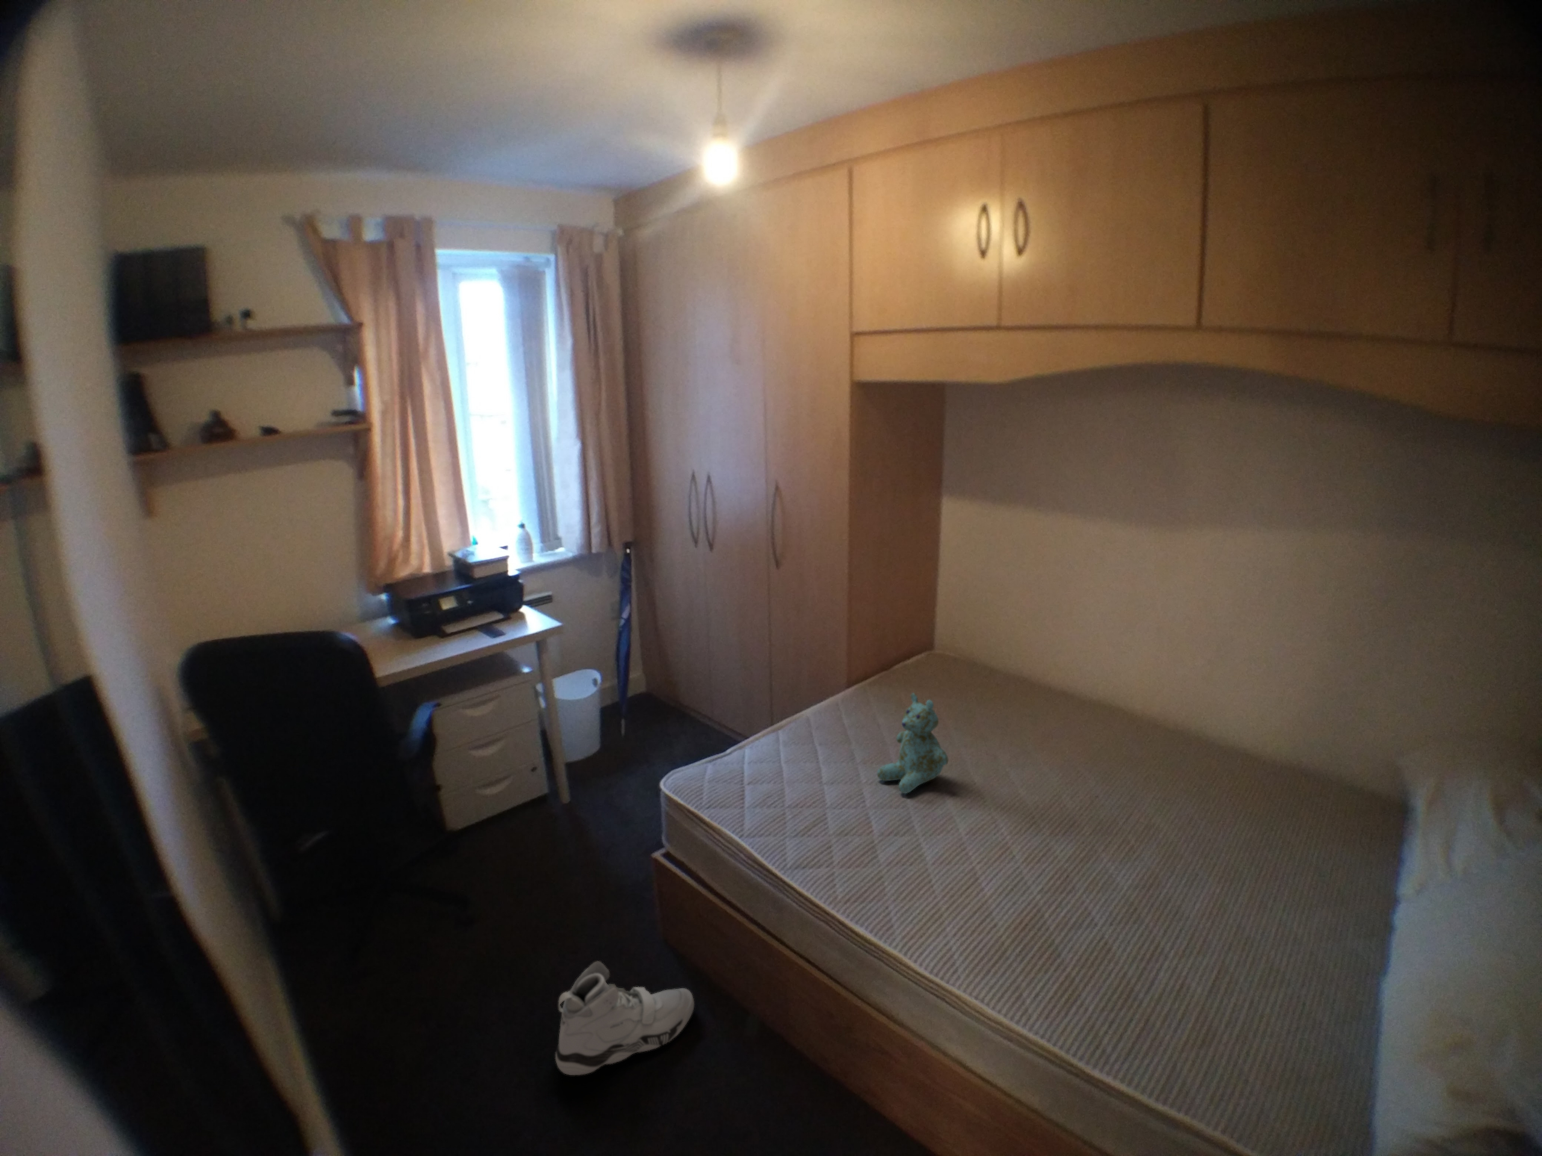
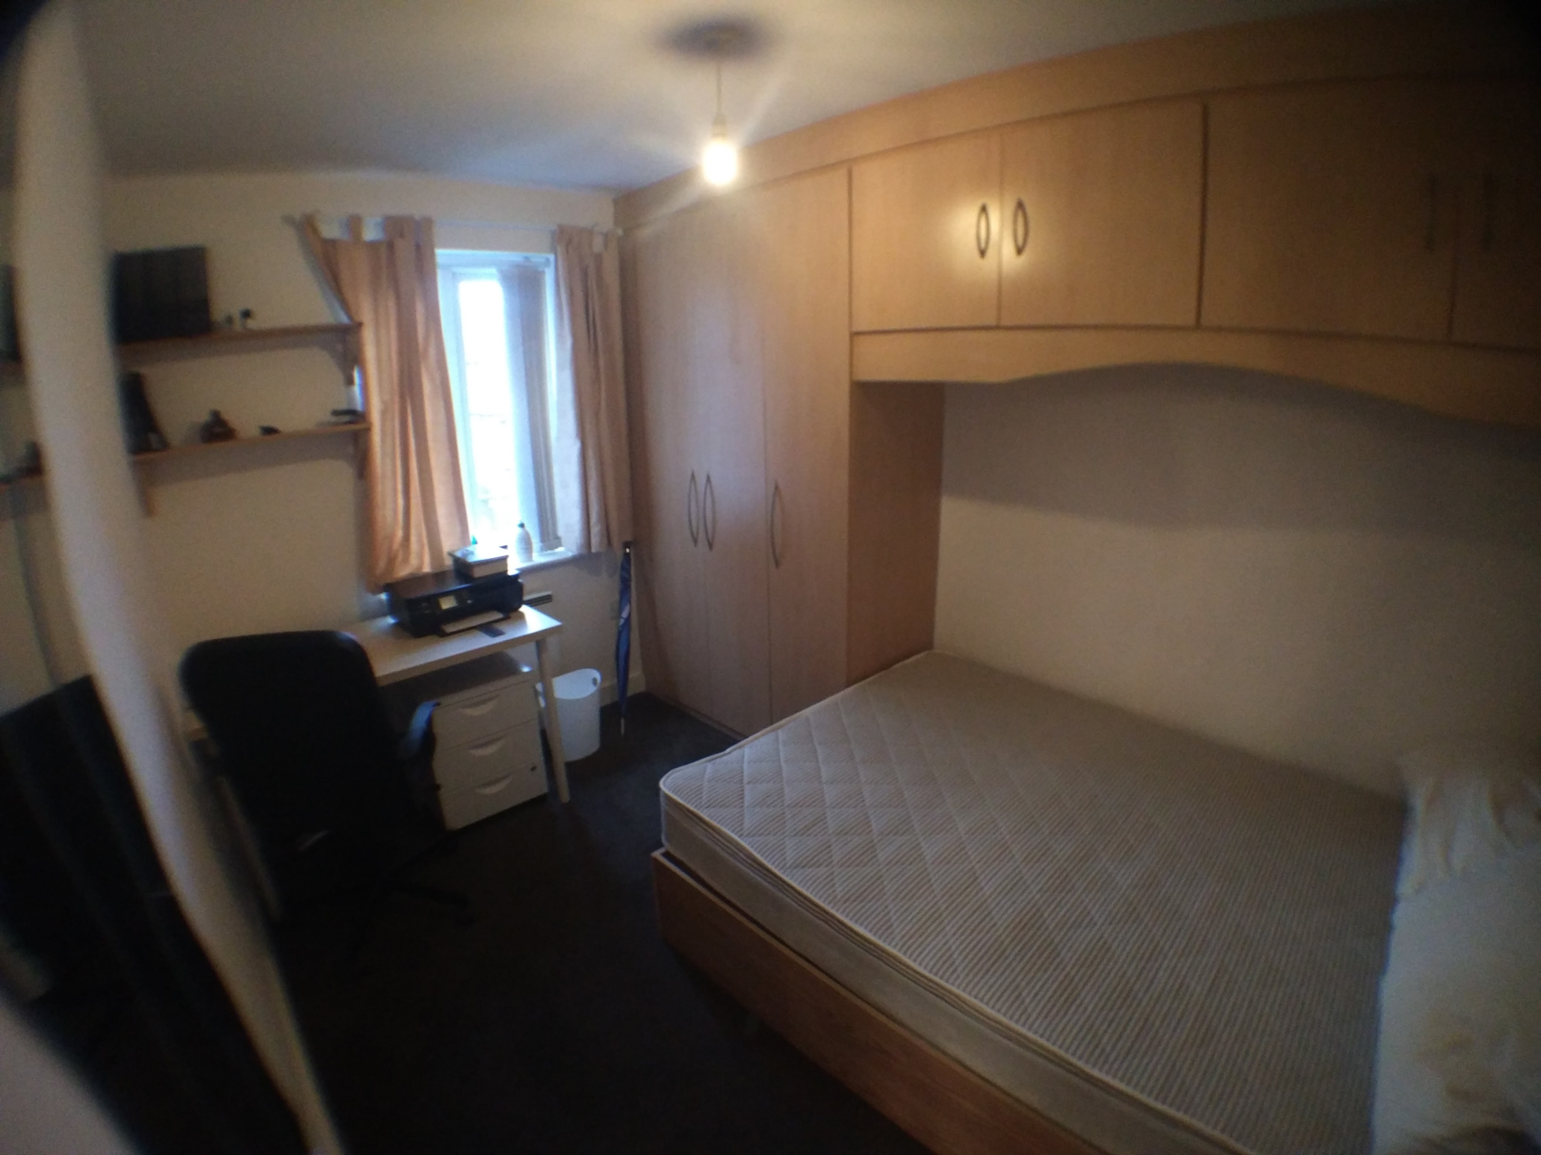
- stuffed bear (912, 741)
- sneaker (624, 1004)
